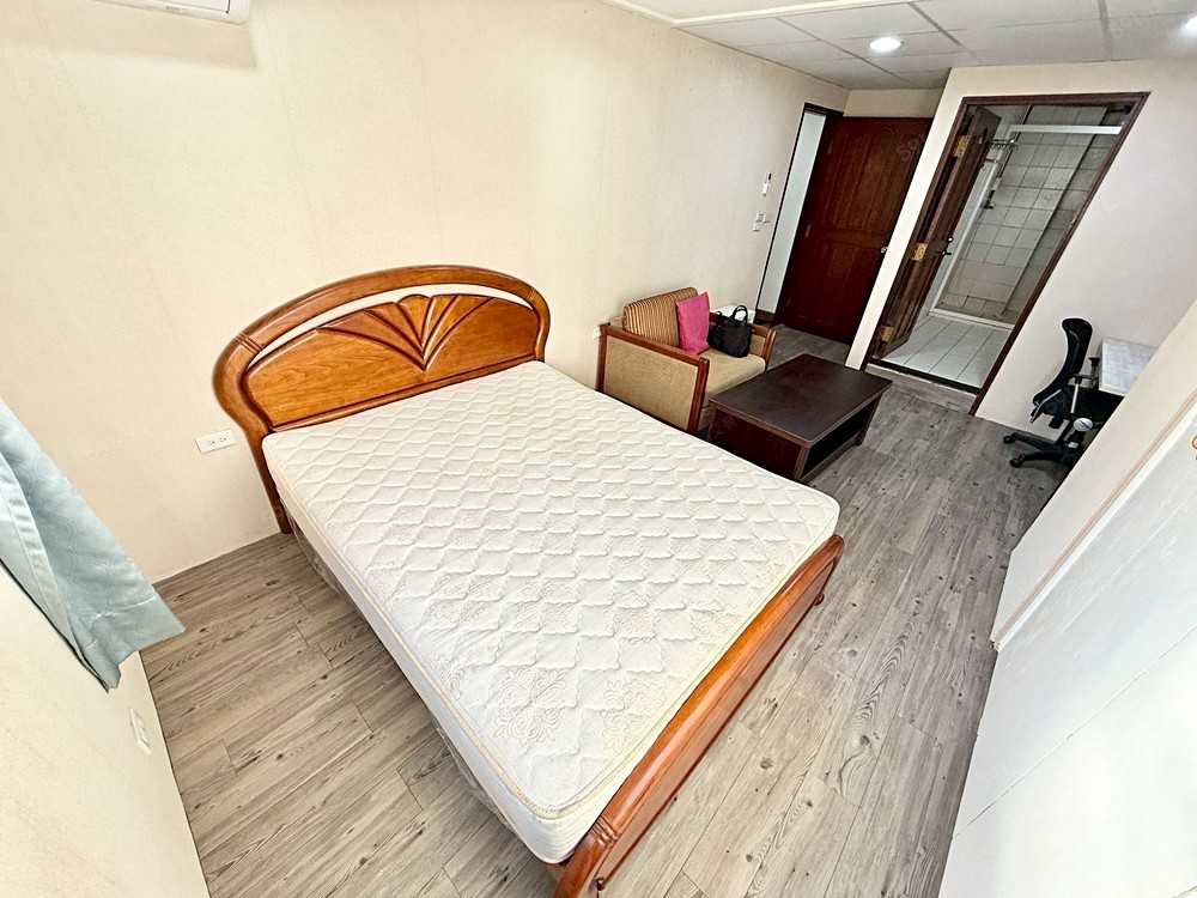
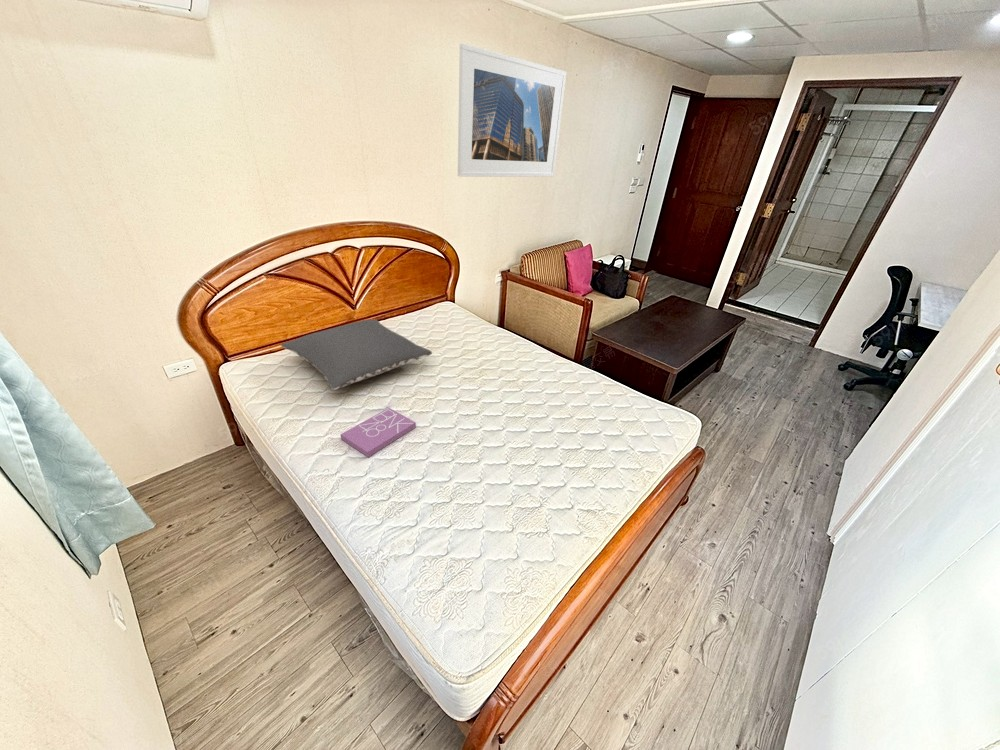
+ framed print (514, 121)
+ pillow (357, 349)
+ book (379, 430)
